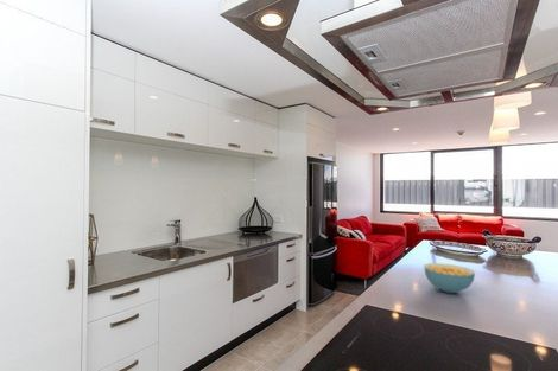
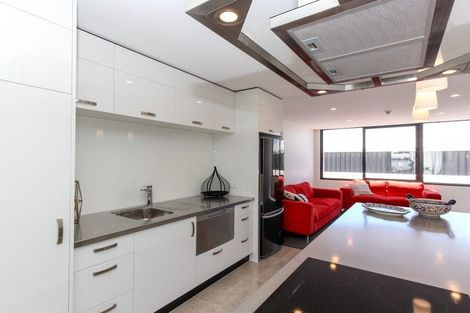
- cereal bowl (448, 280)
